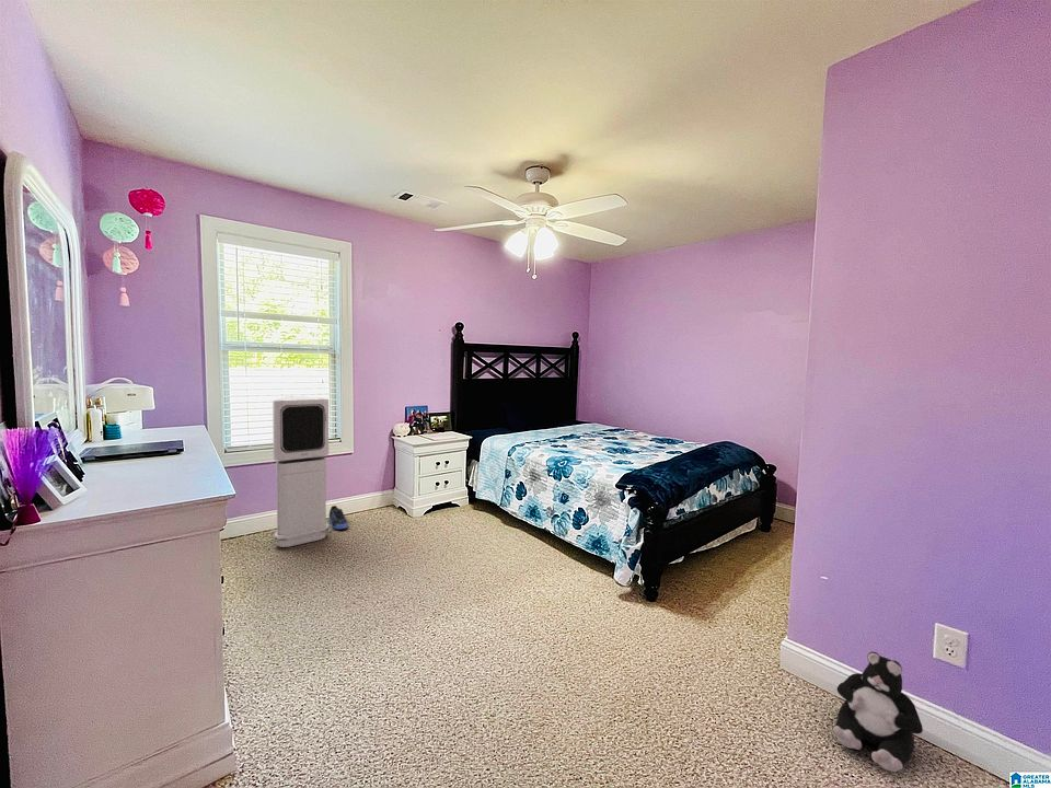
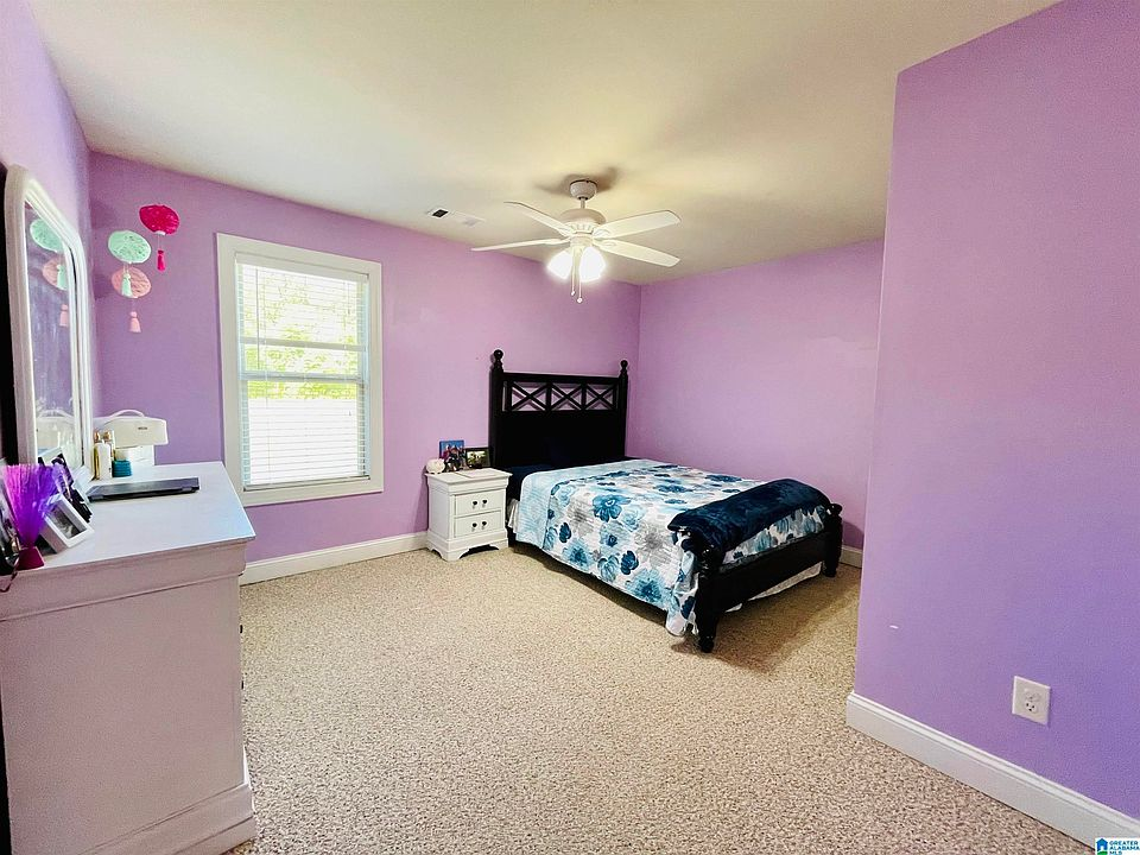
- plush toy (876, 703)
- air purifier (298, 467)
- sneaker (337, 517)
